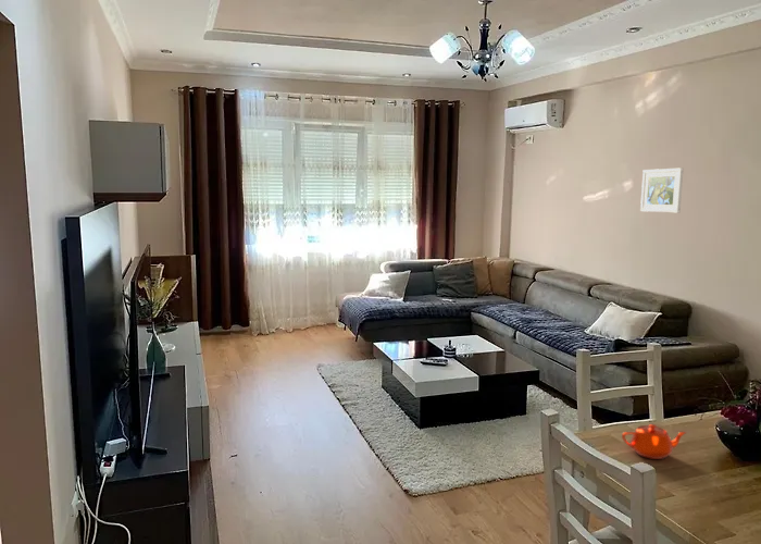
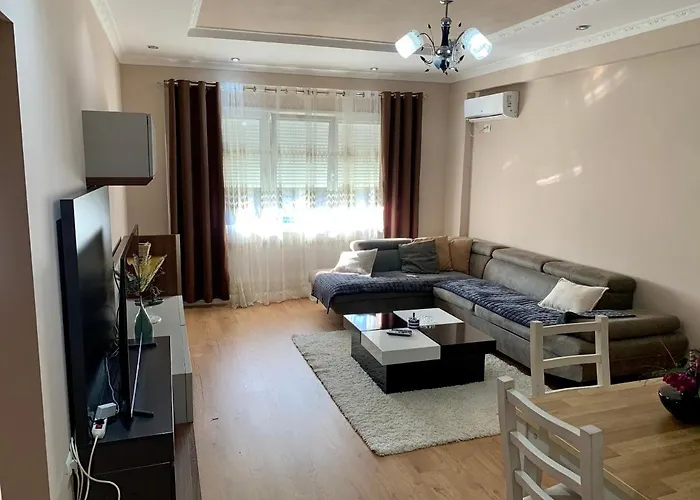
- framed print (660, 190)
- teapot (653, 438)
